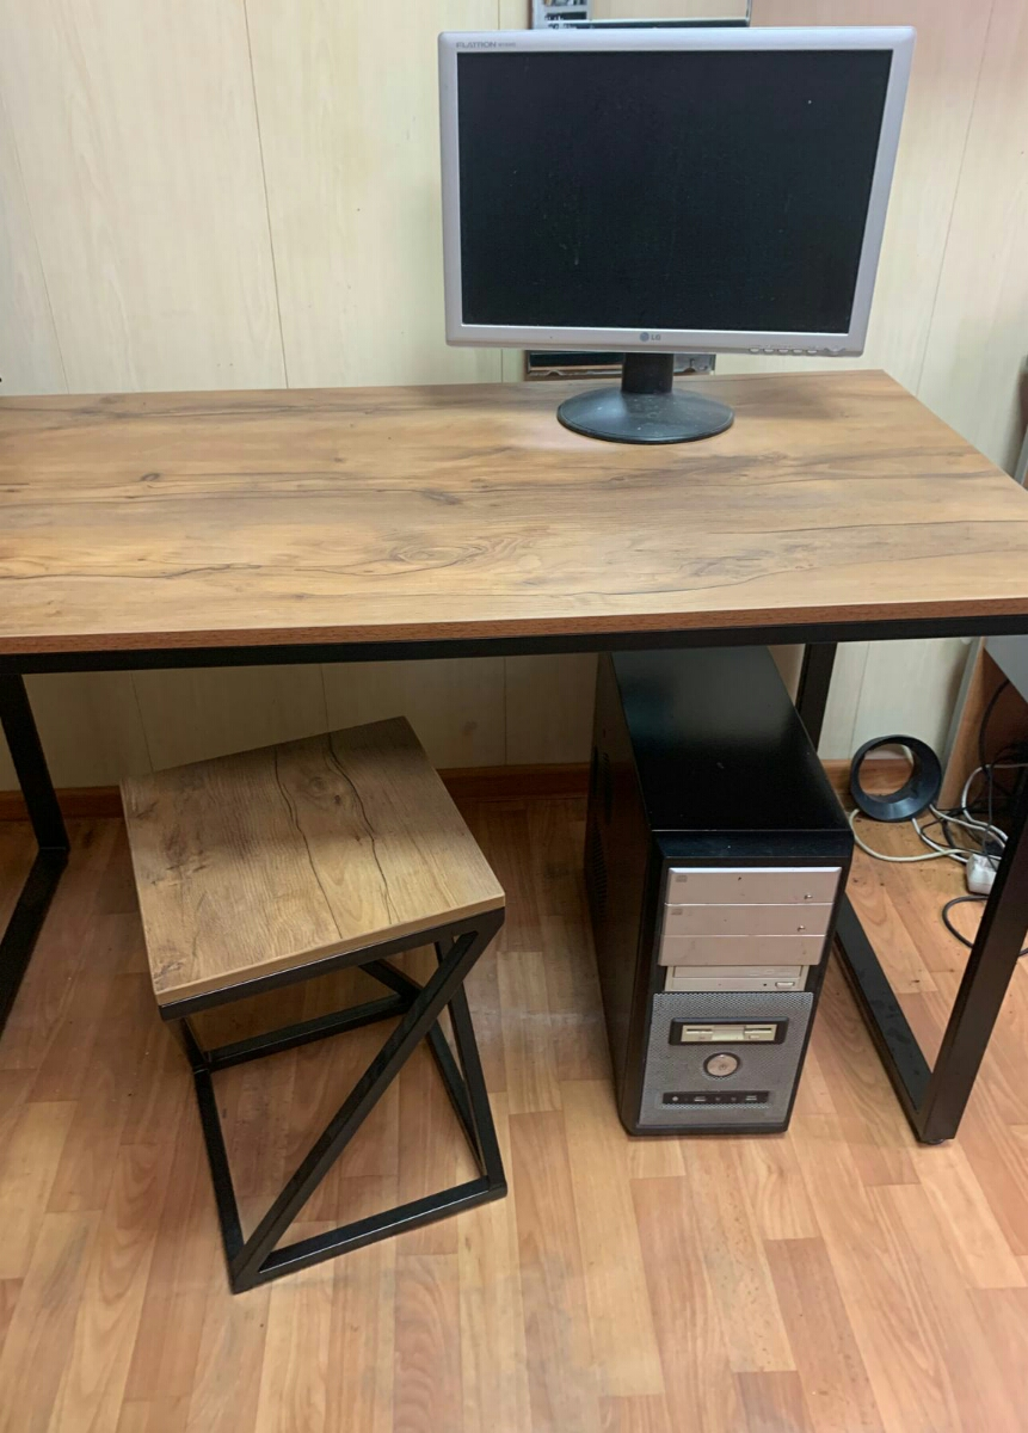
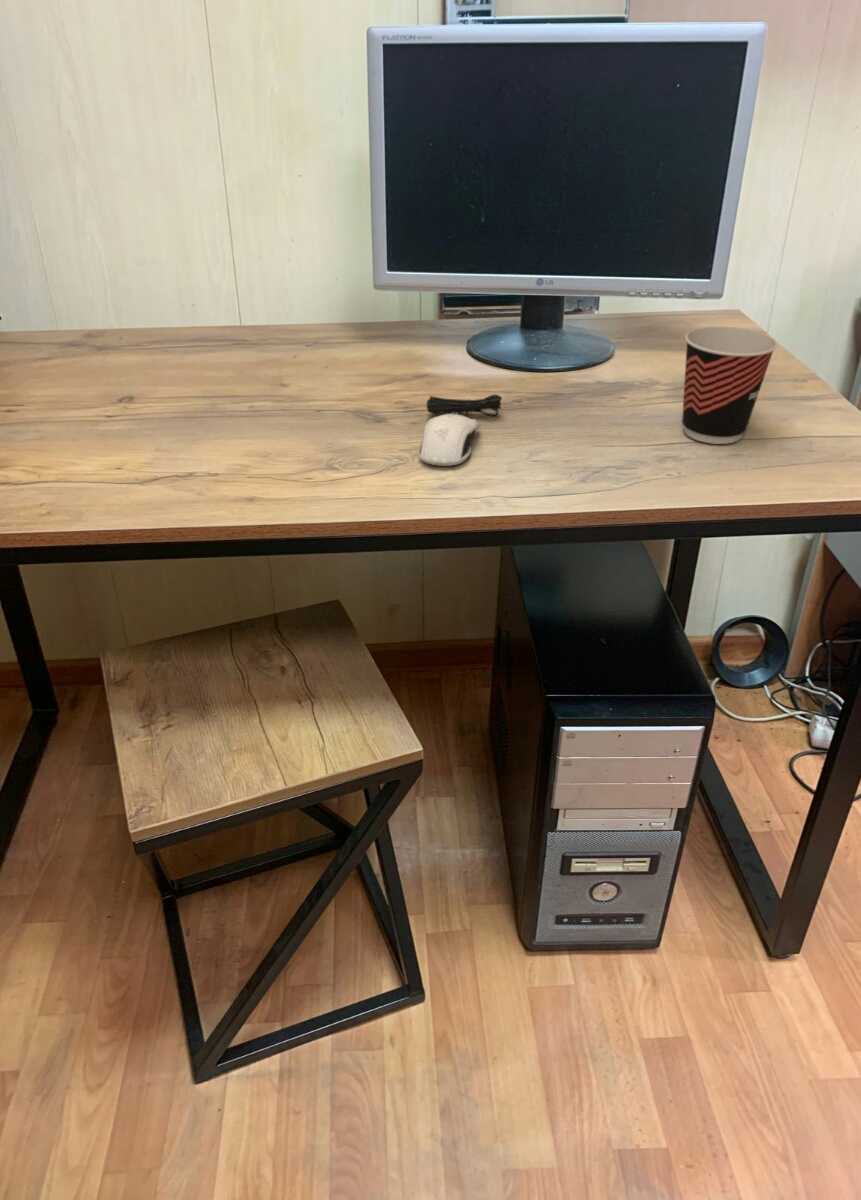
+ computer mouse (454, 423)
+ cup (721, 387)
